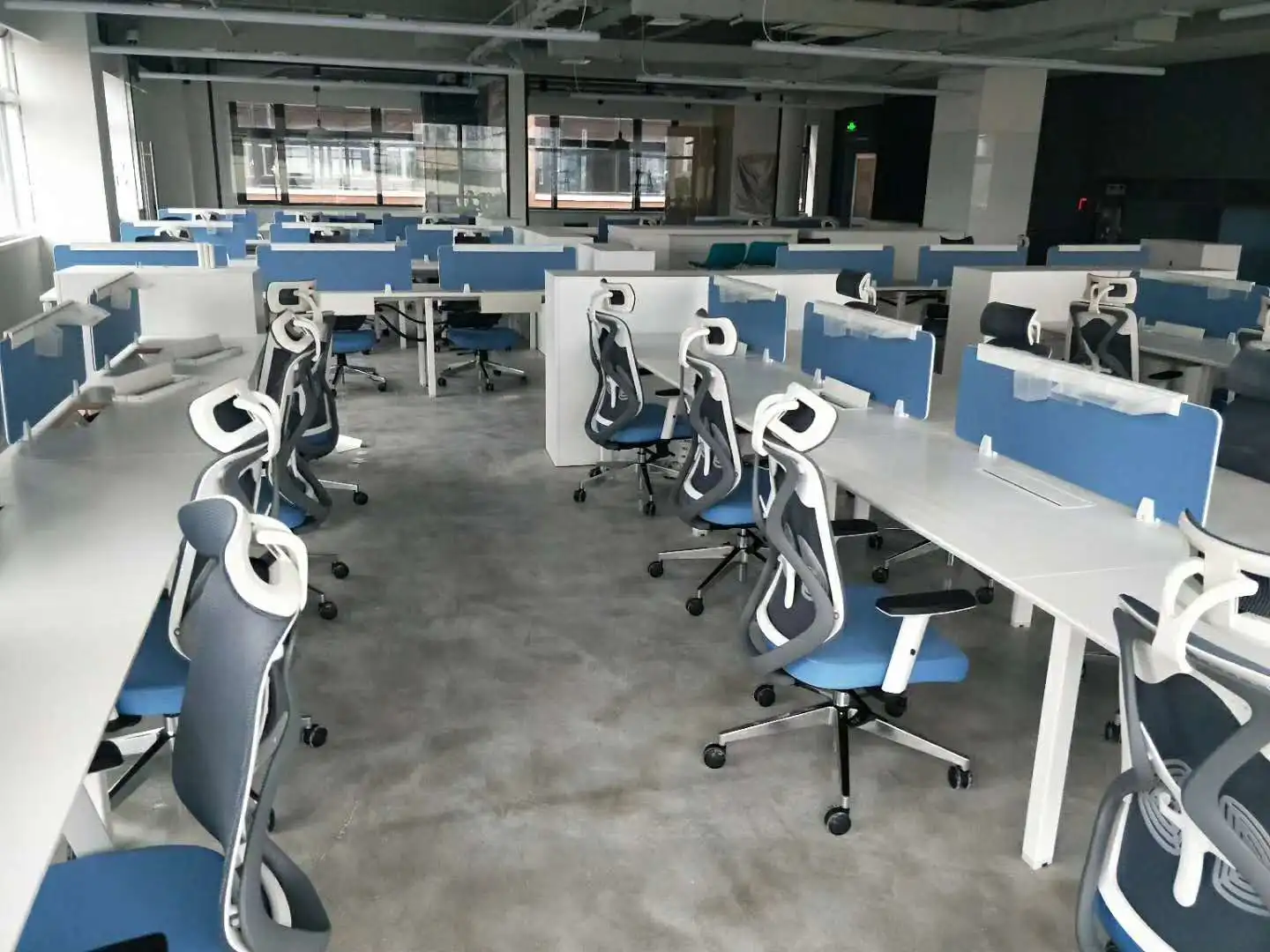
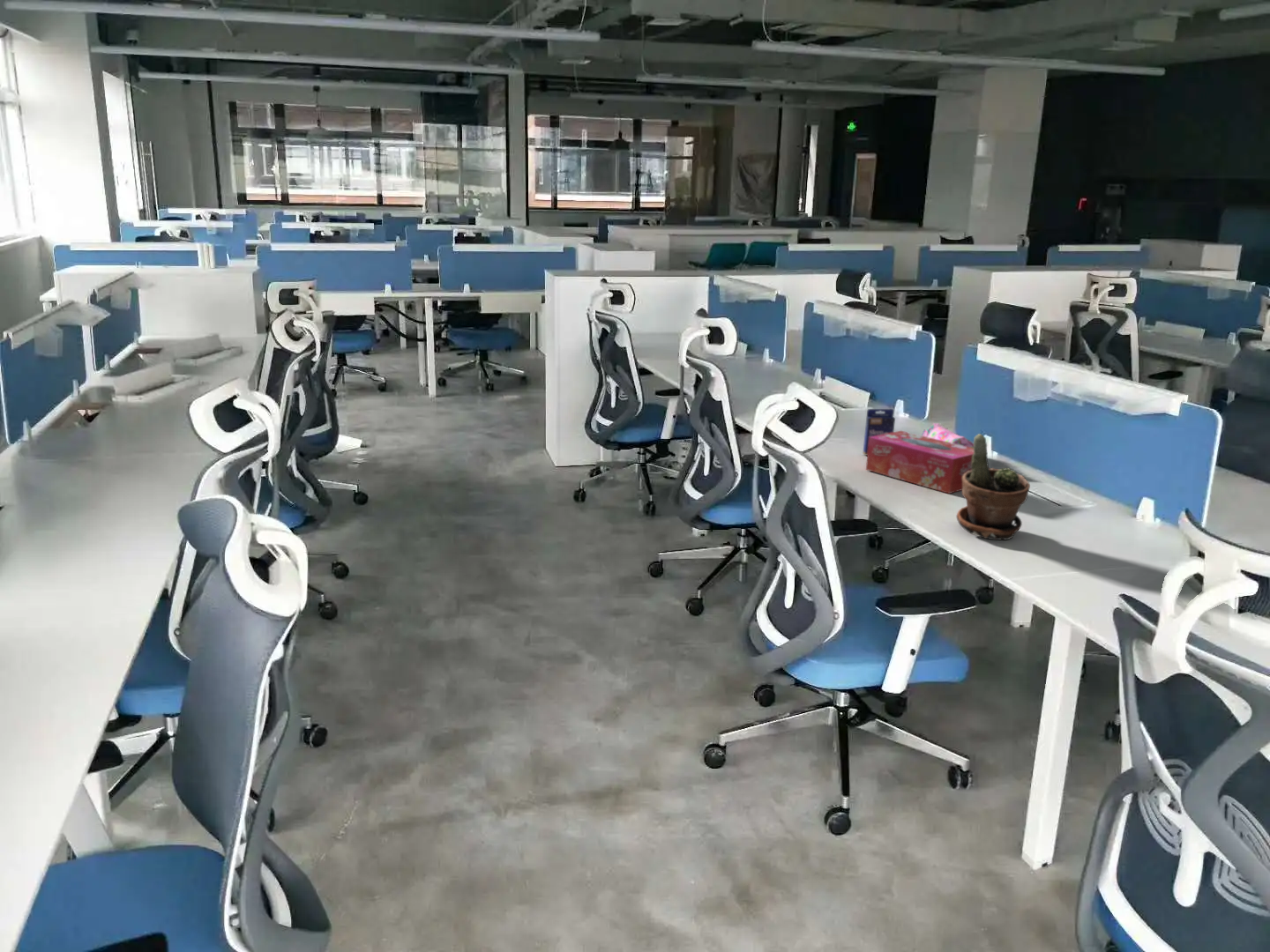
+ tissue box (923, 460)
+ small box (879, 432)
+ potted plant (995, 483)
+ pencil case (948, 442)
